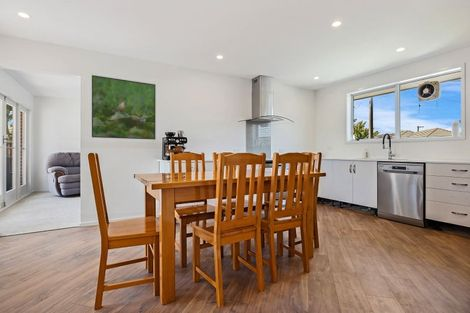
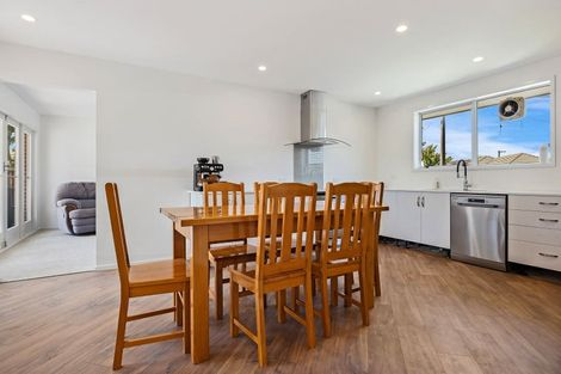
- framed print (125, 109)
